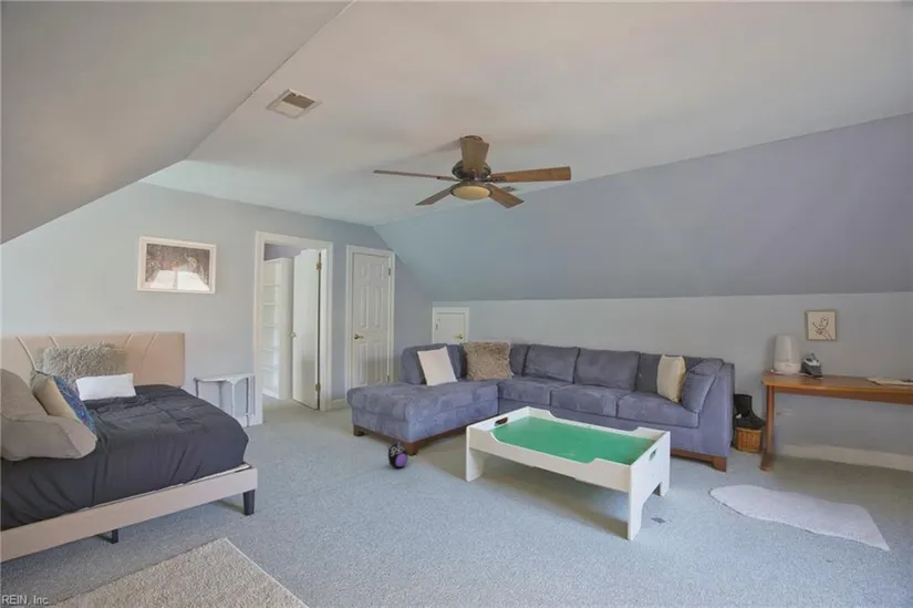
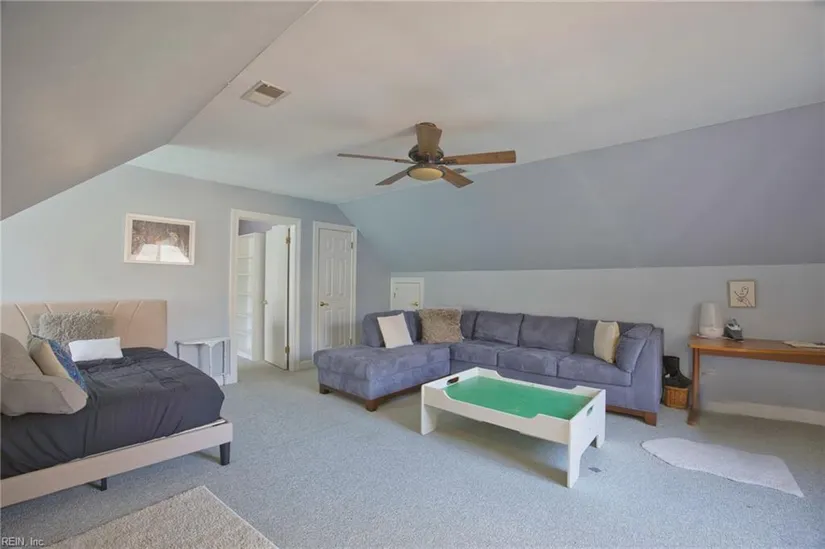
- plush toy (397, 453)
